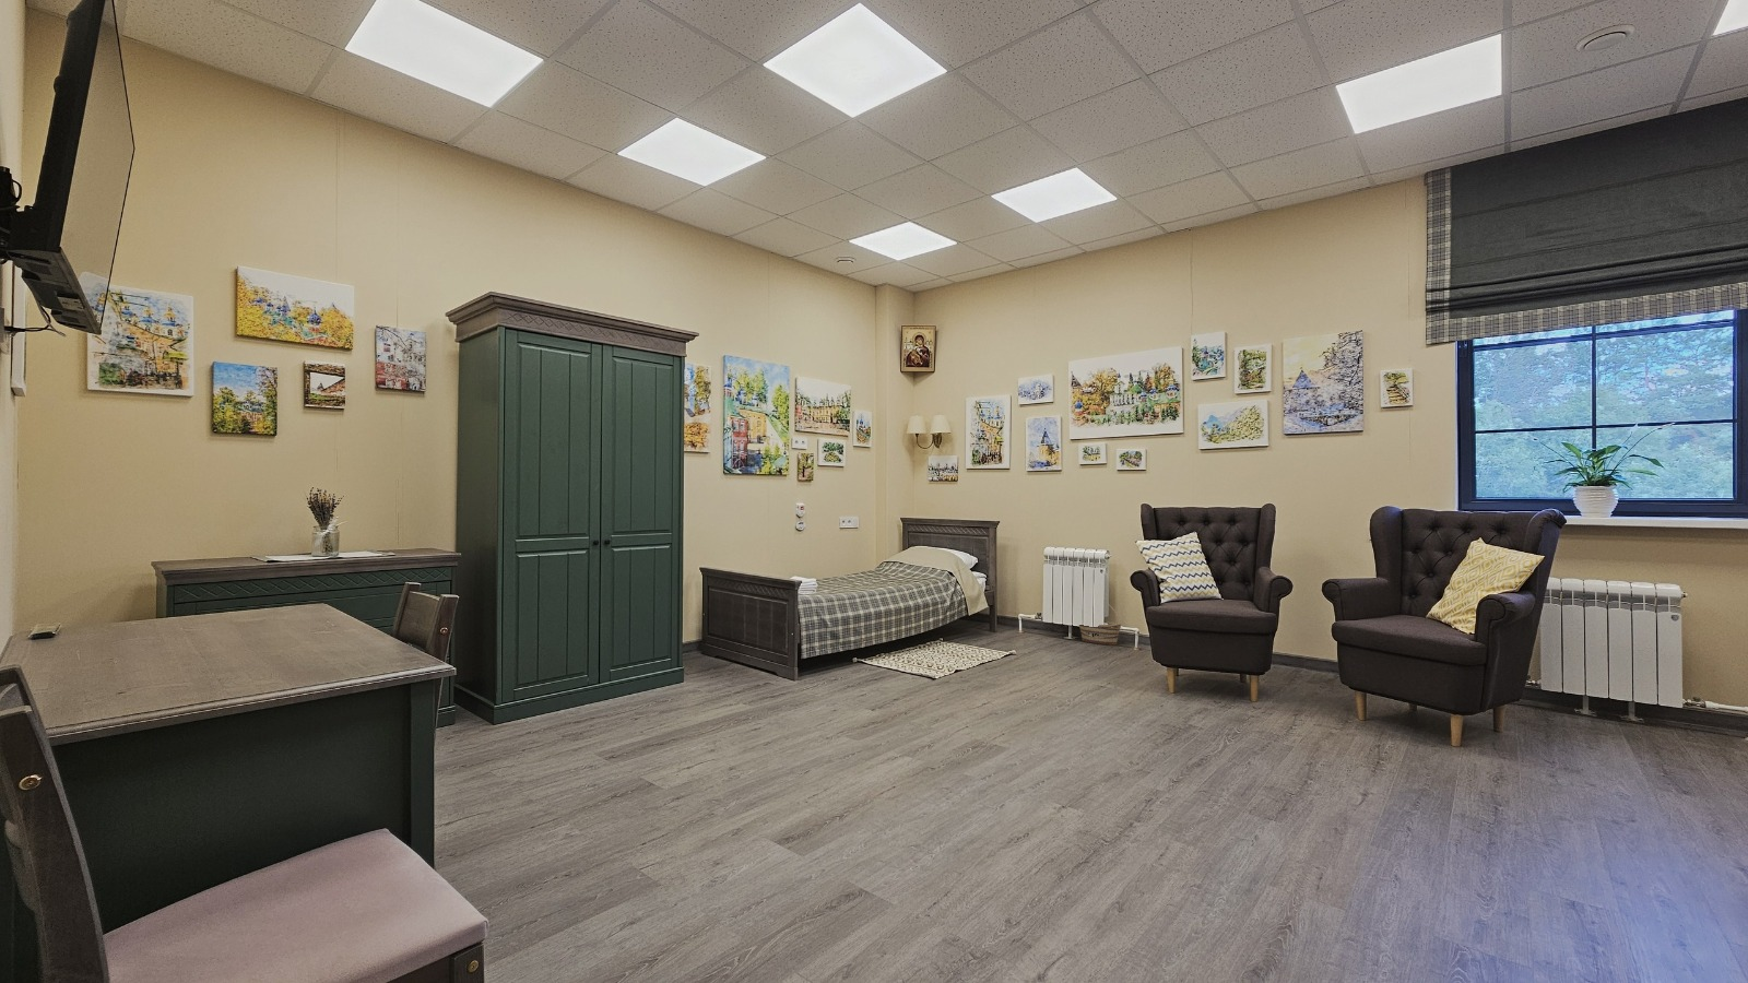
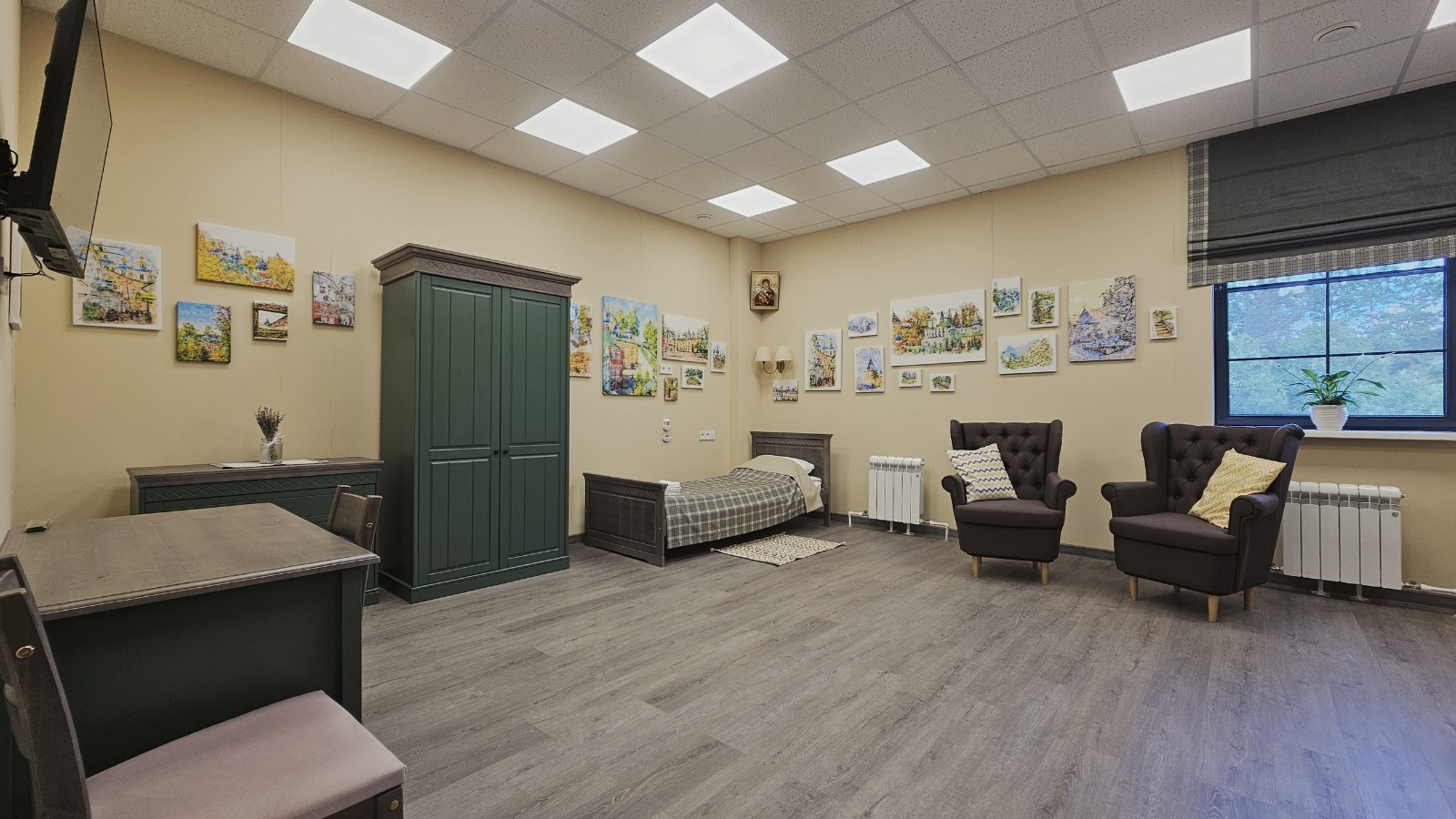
- basket (1099, 625)
